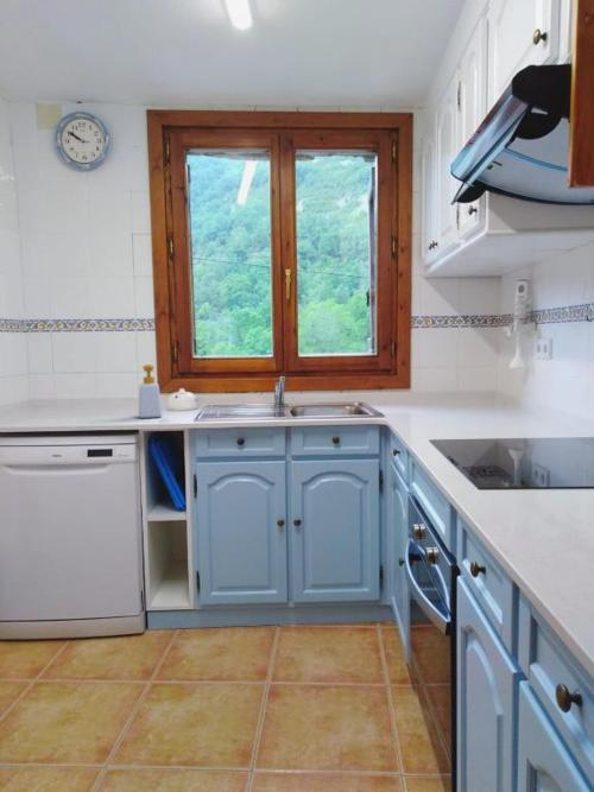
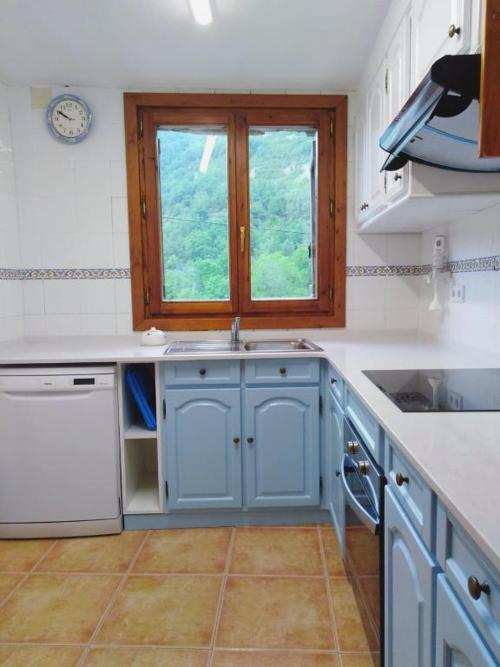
- soap bottle (148, 389)
